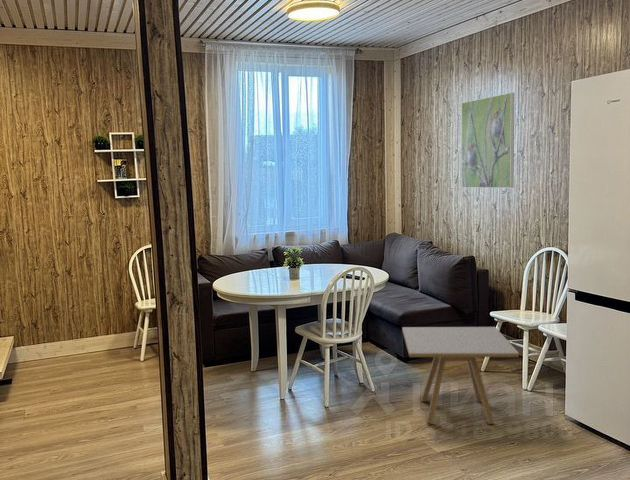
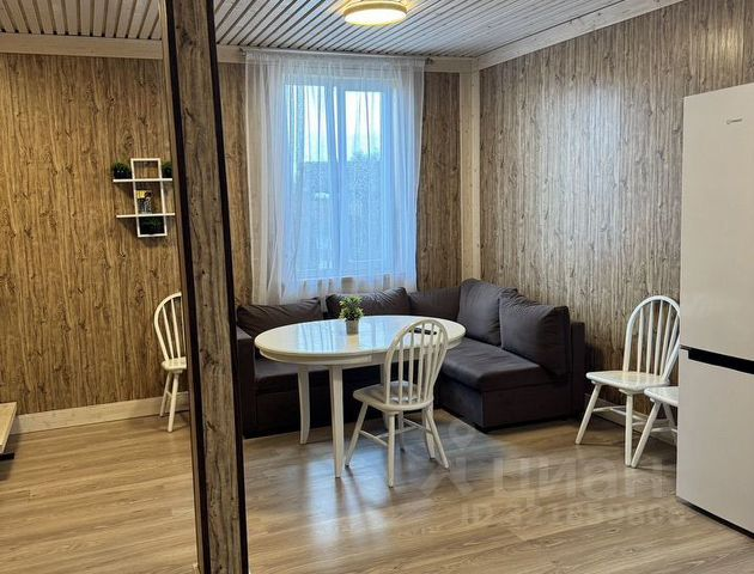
- side table (443, 370)
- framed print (486, 143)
